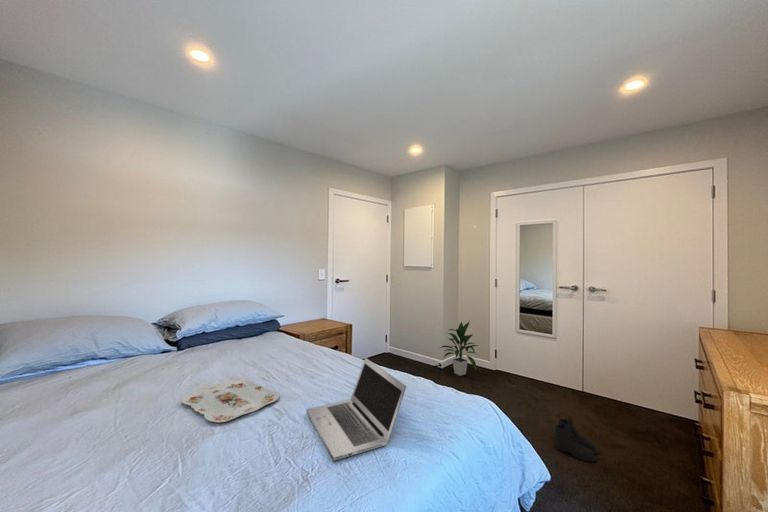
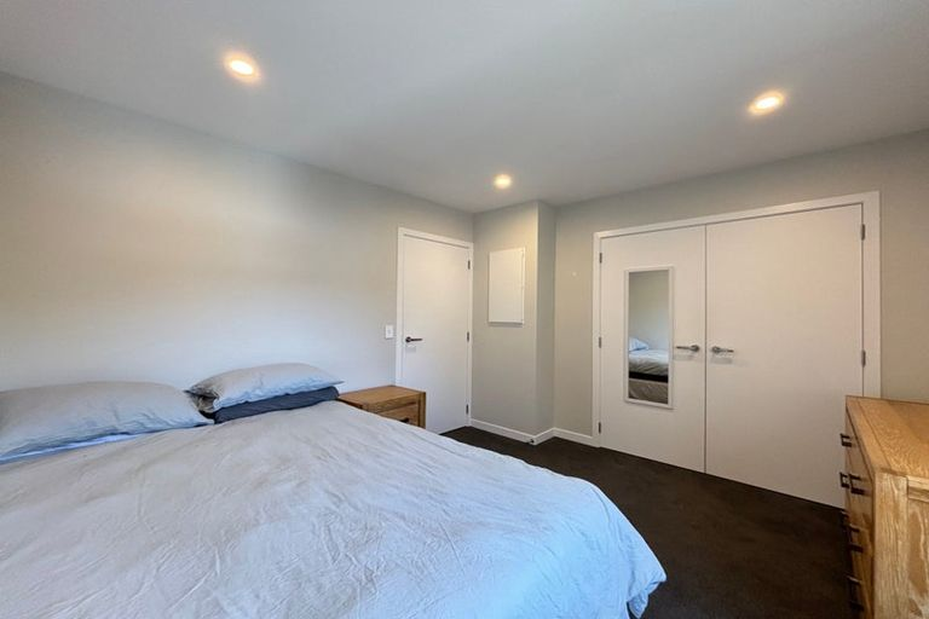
- laptop (352, 400)
- boots (575, 436)
- serving tray (231, 398)
- indoor plant (461, 348)
